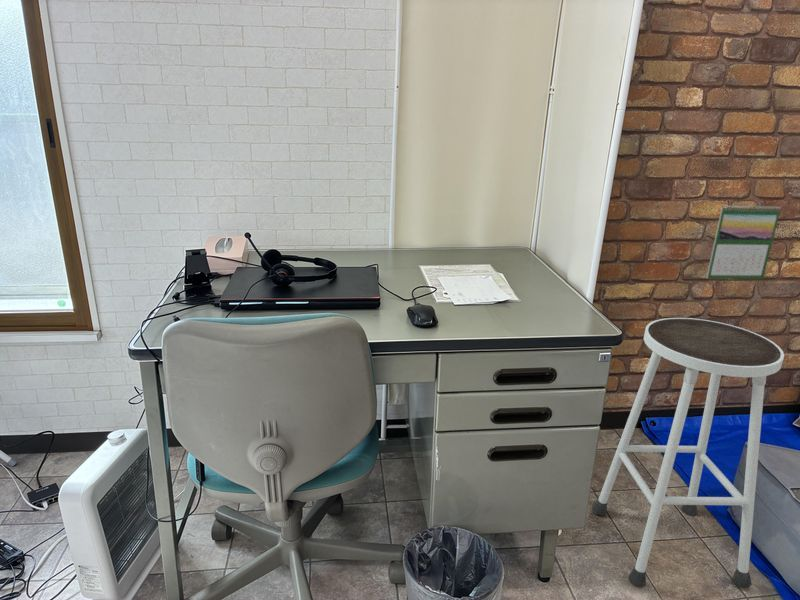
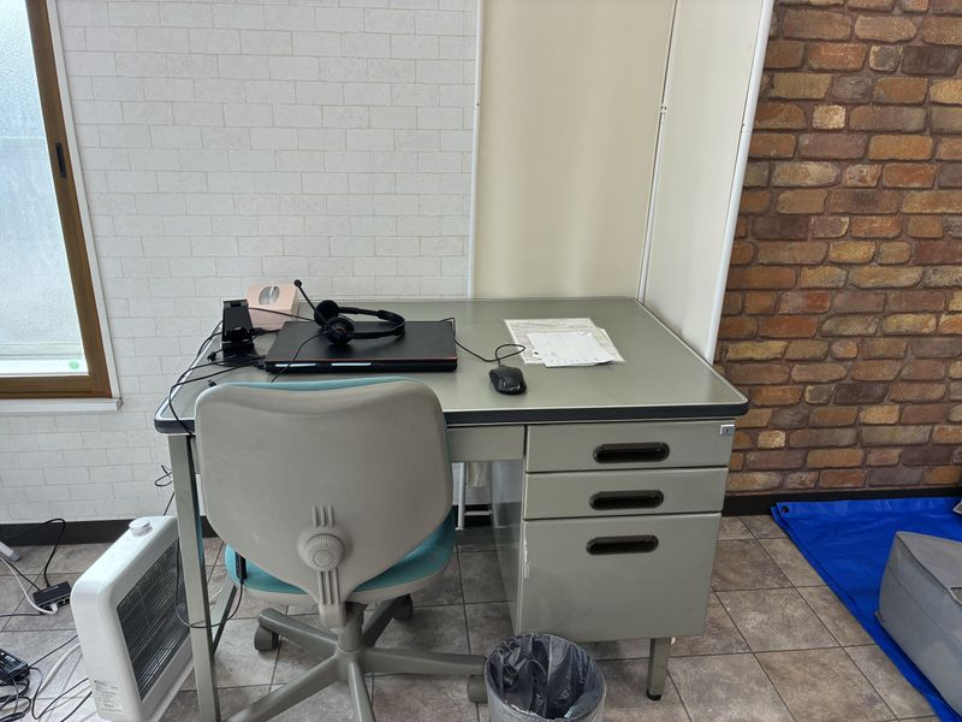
- stool (686, 449)
- calendar (743, 242)
